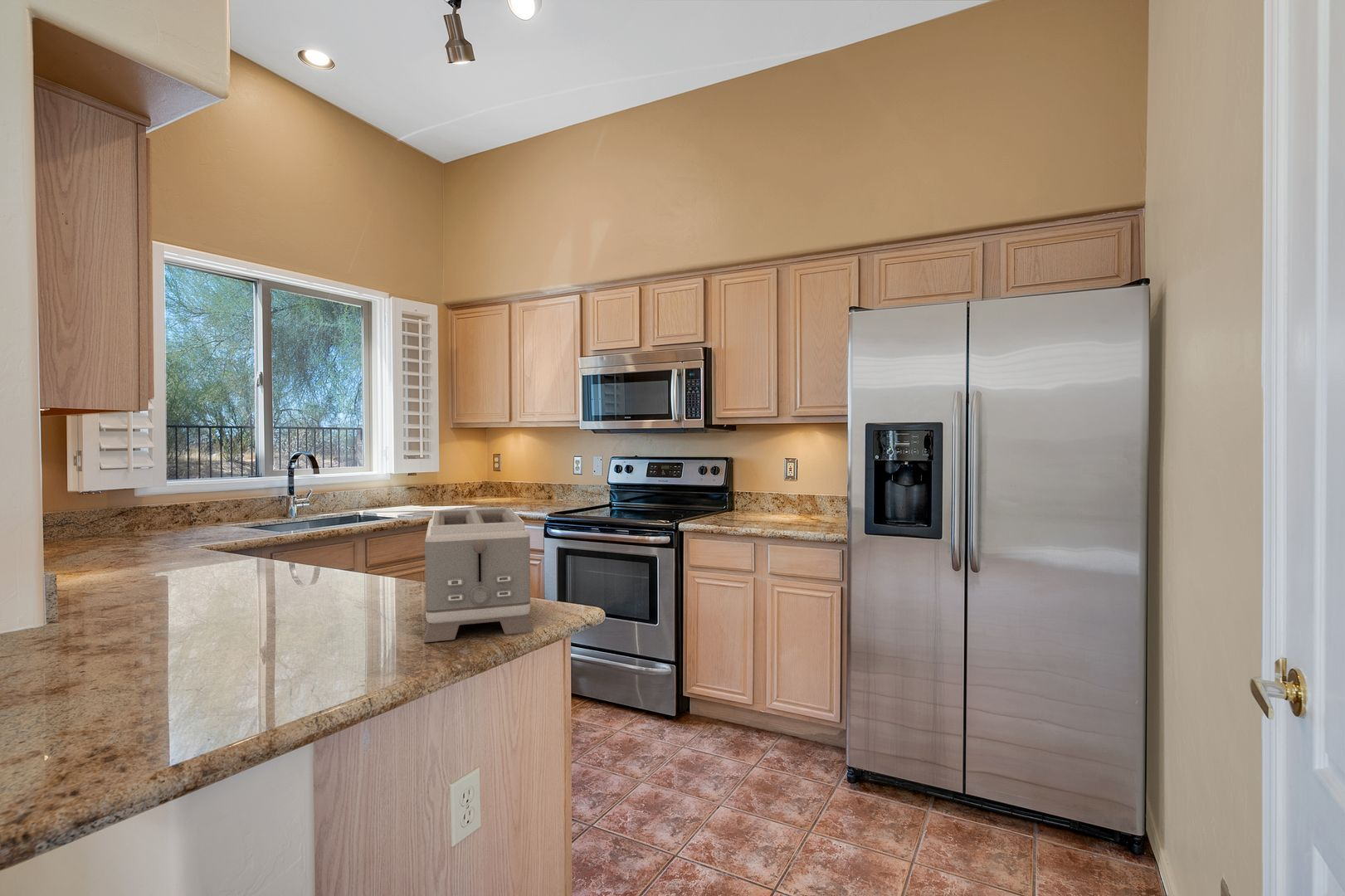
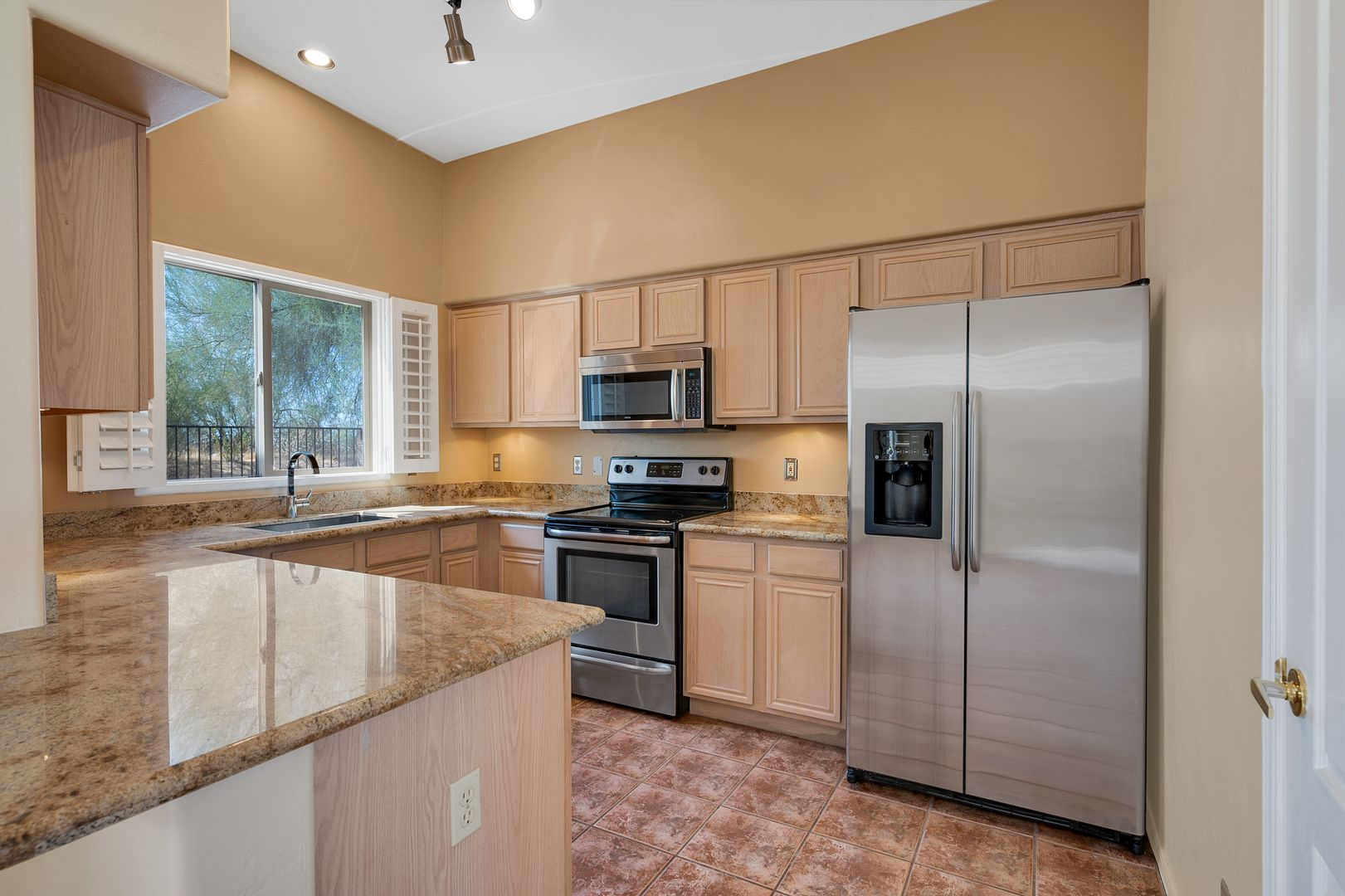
- toaster (475, 567)
